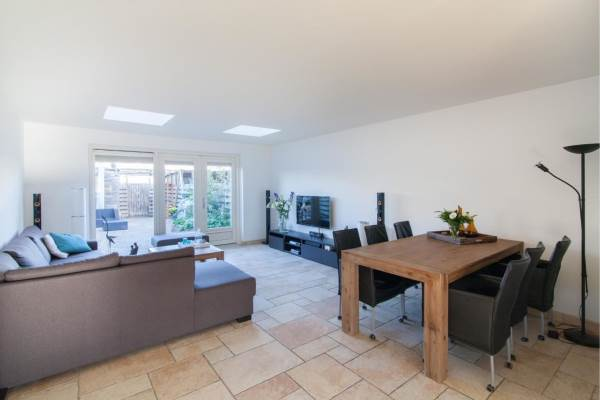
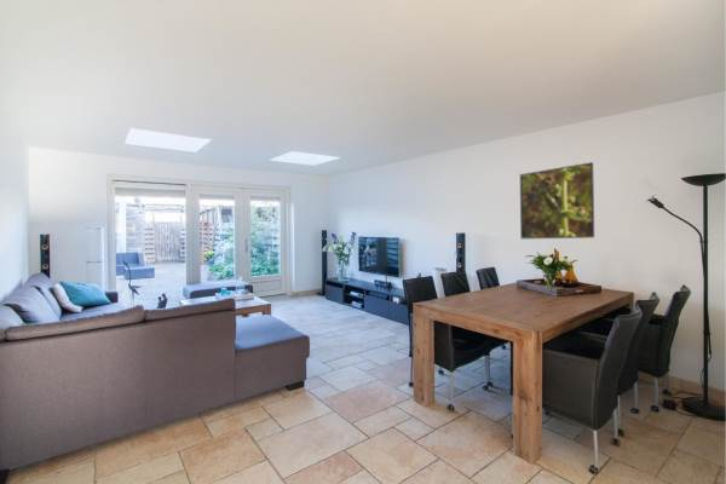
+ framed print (554, 203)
